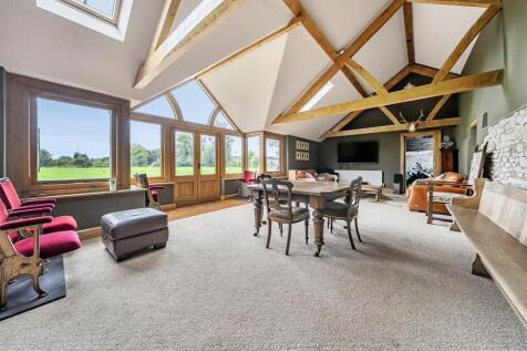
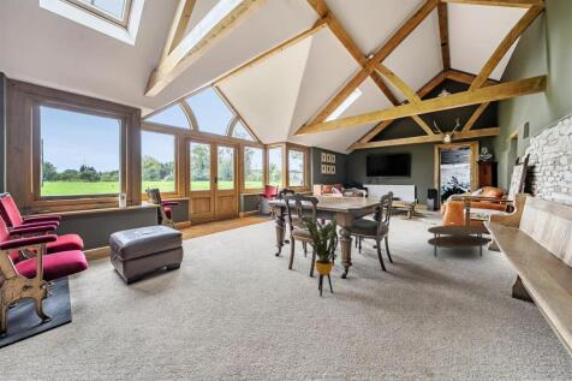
+ house plant (318, 252)
+ coffee table (458, 239)
